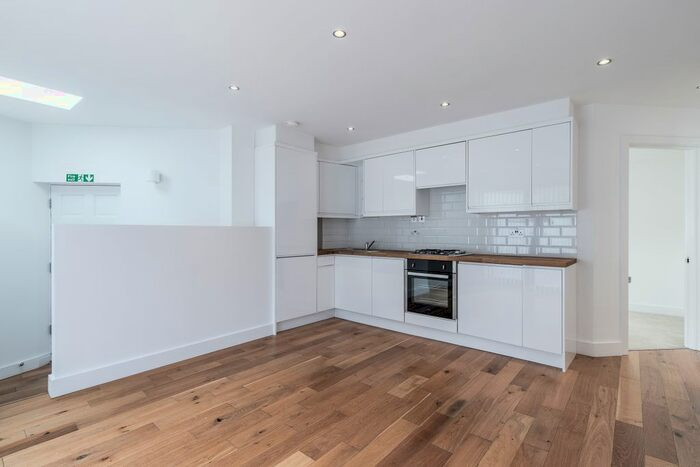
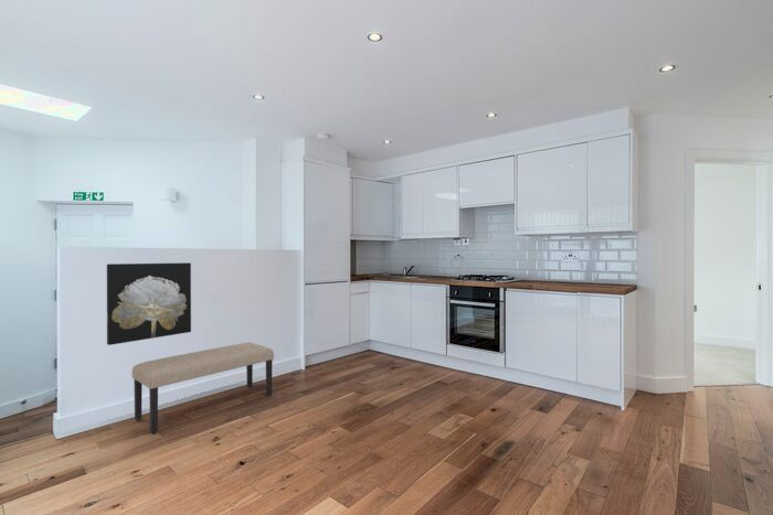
+ wall art (151, 300)
+ bench (205, 375)
